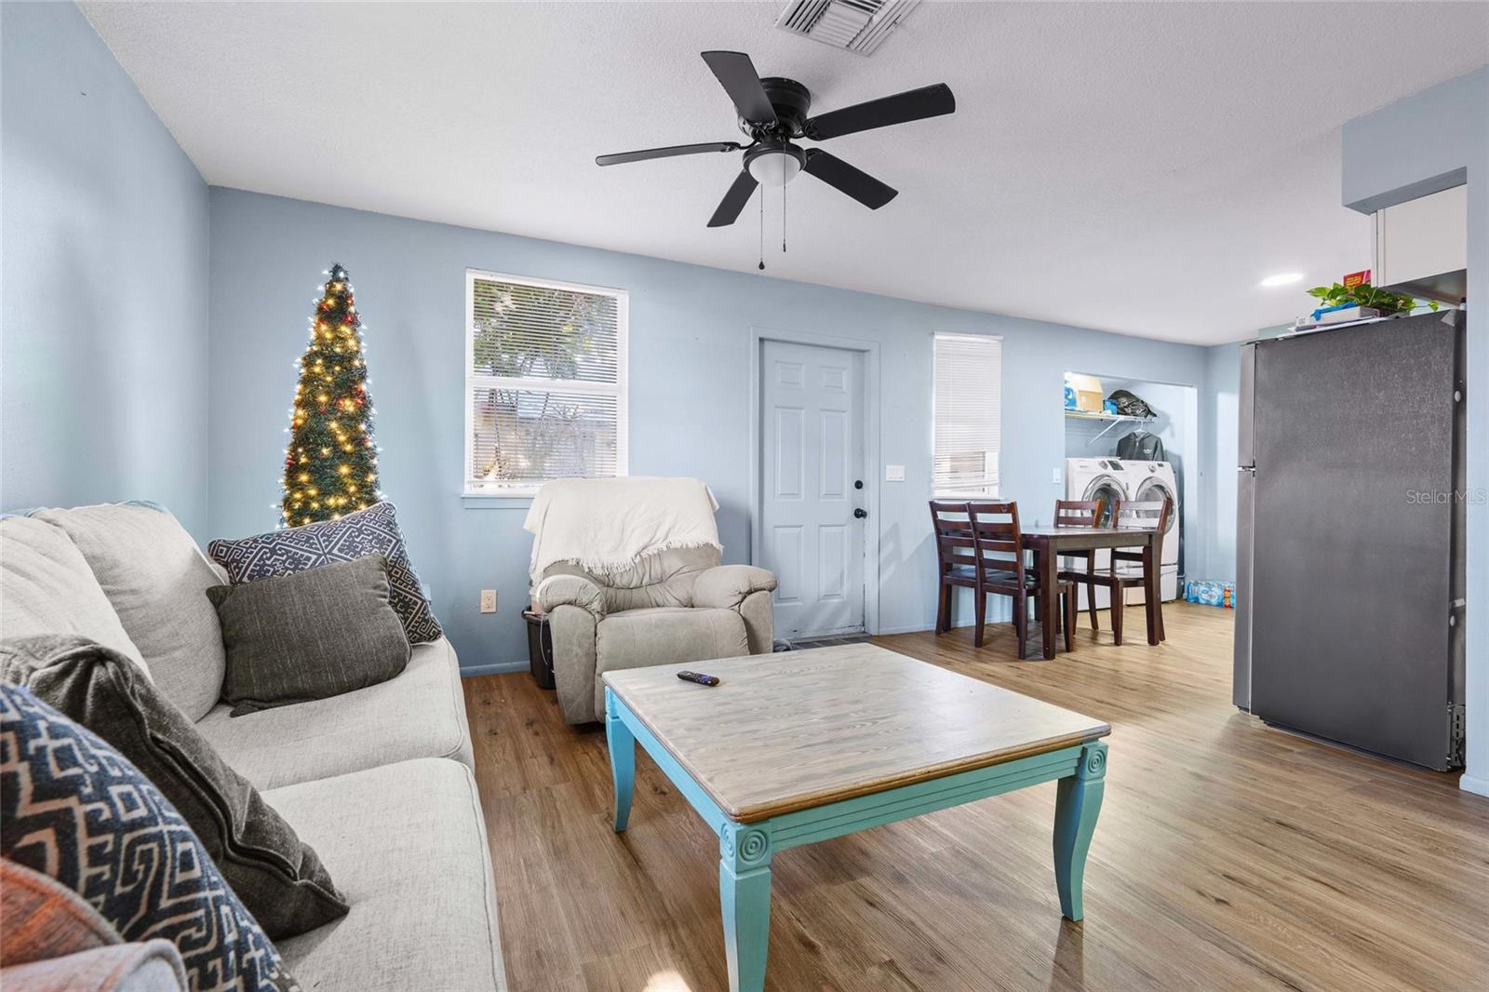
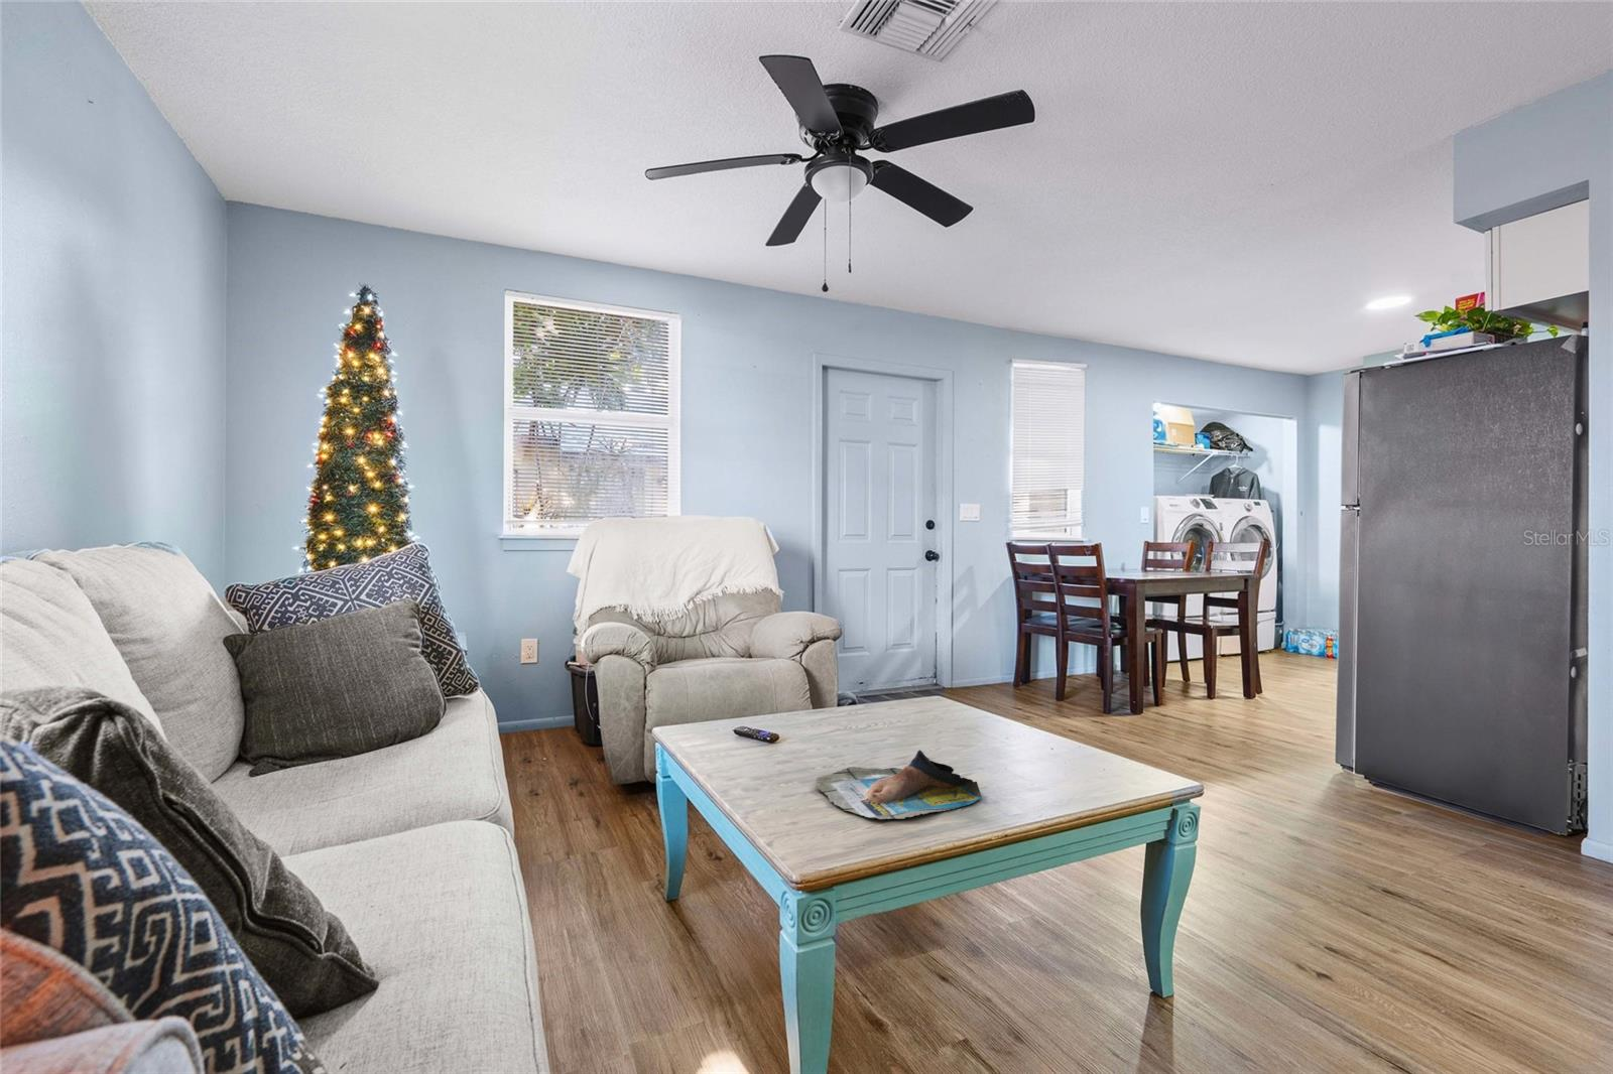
+ magazine (897, 770)
